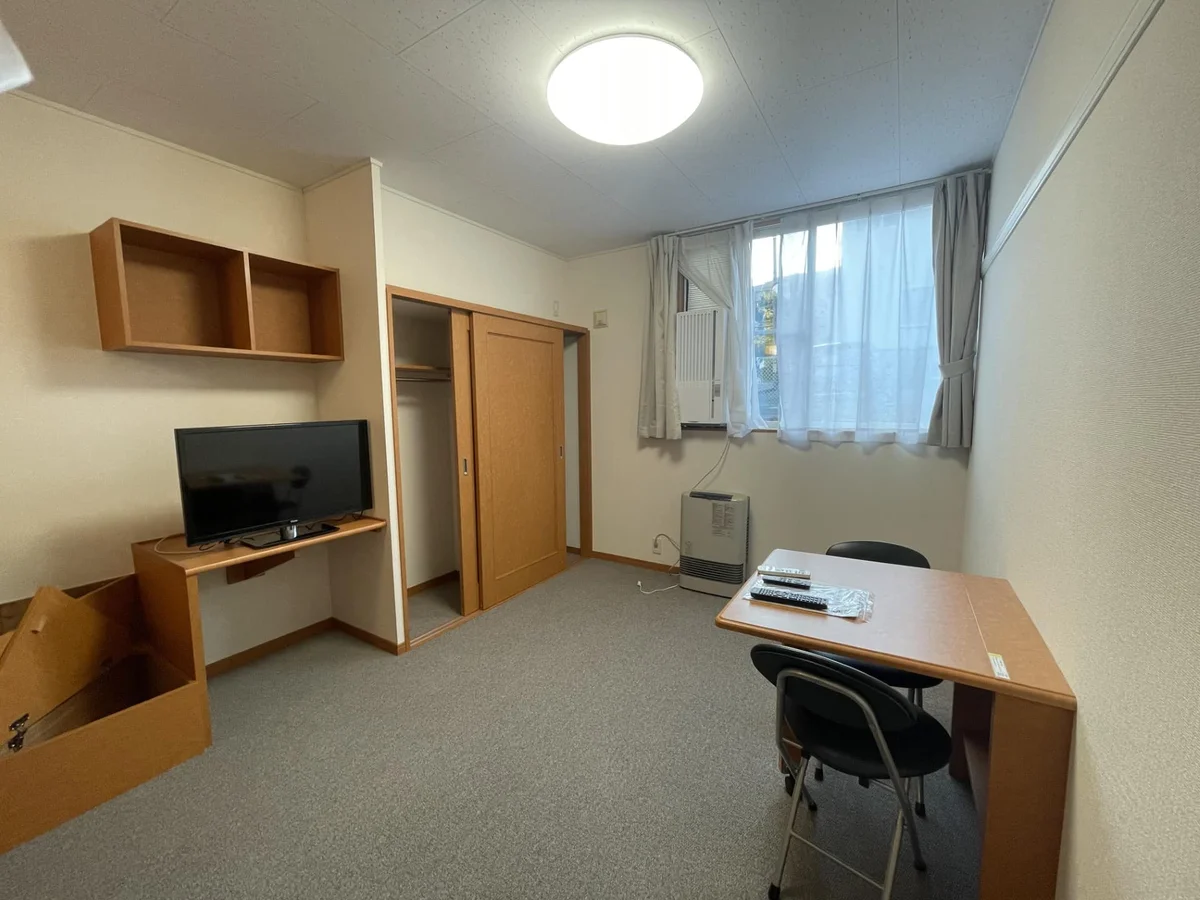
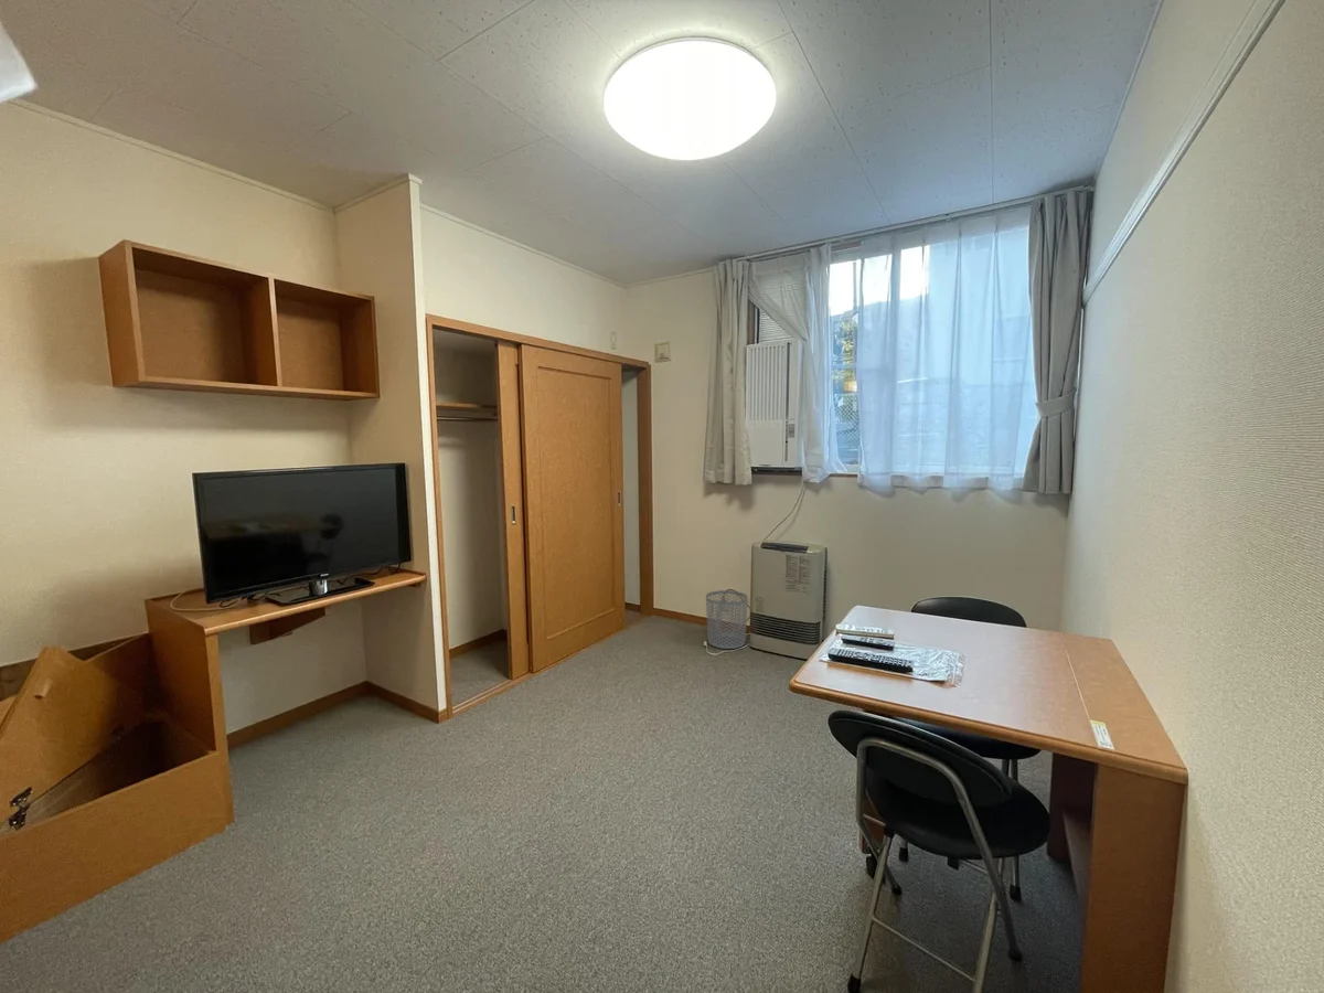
+ waste bin (726, 619)
